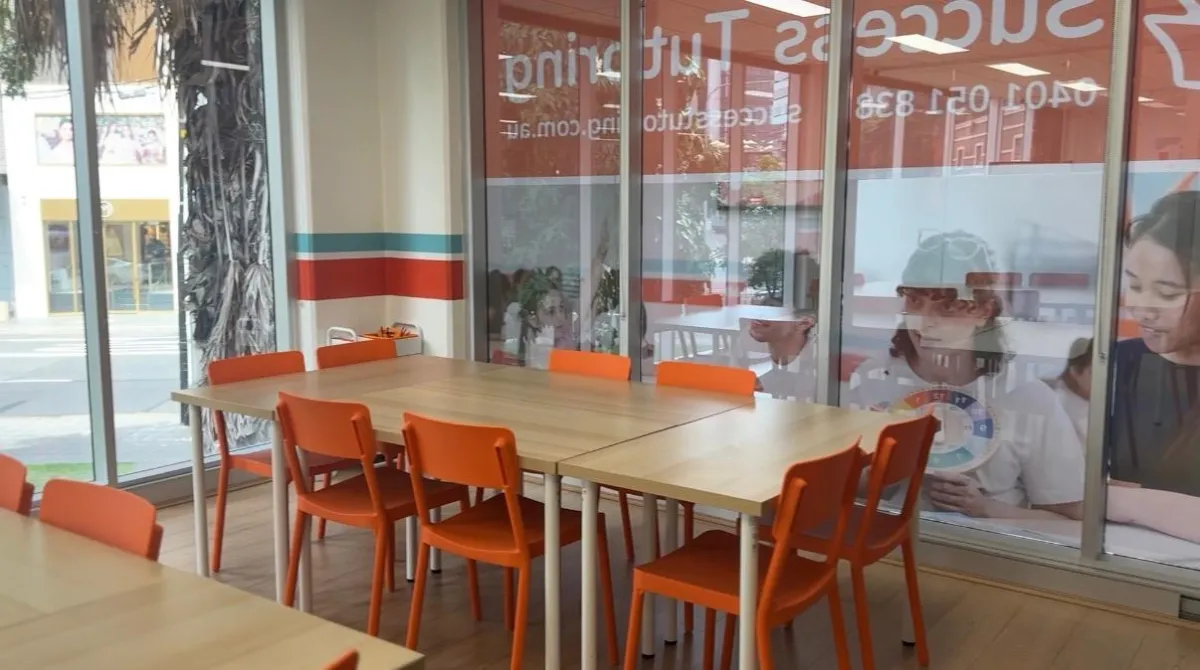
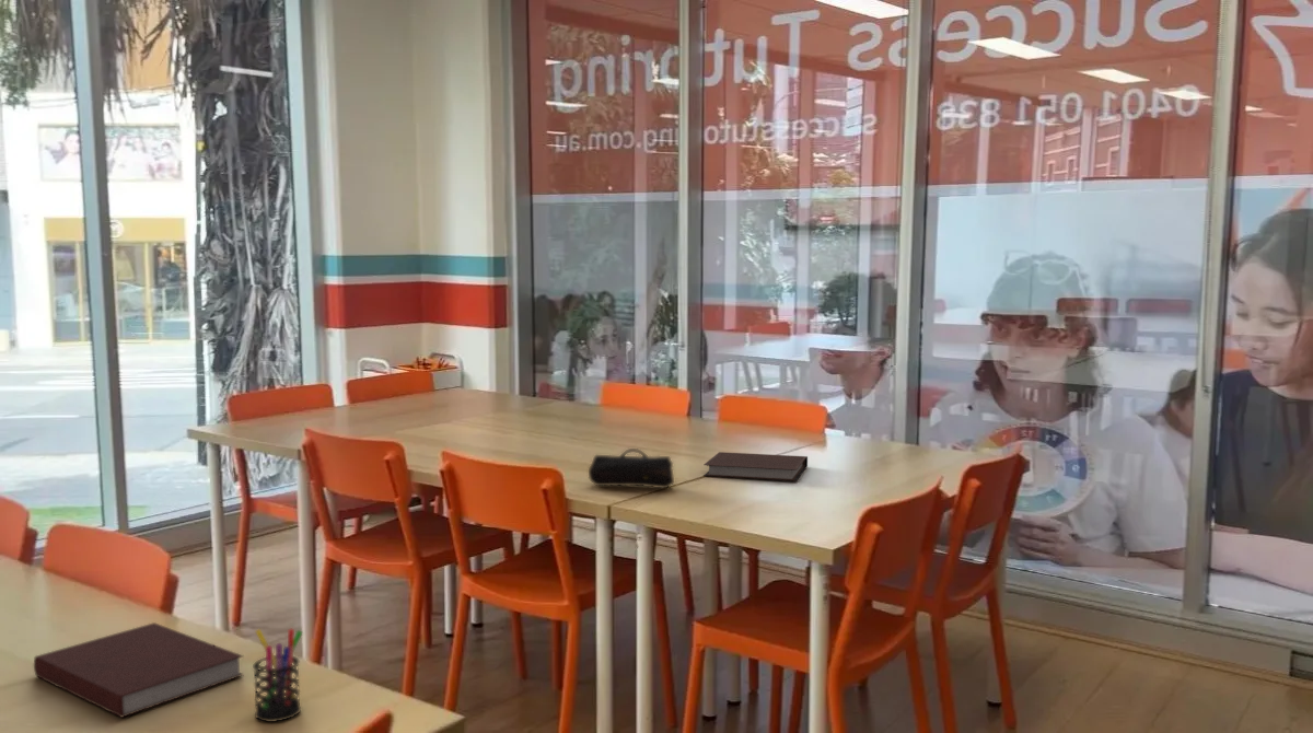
+ pencil case (632, 469)
+ notebook (138, 665)
+ pen holder (281, 667)
+ notebook (756, 465)
